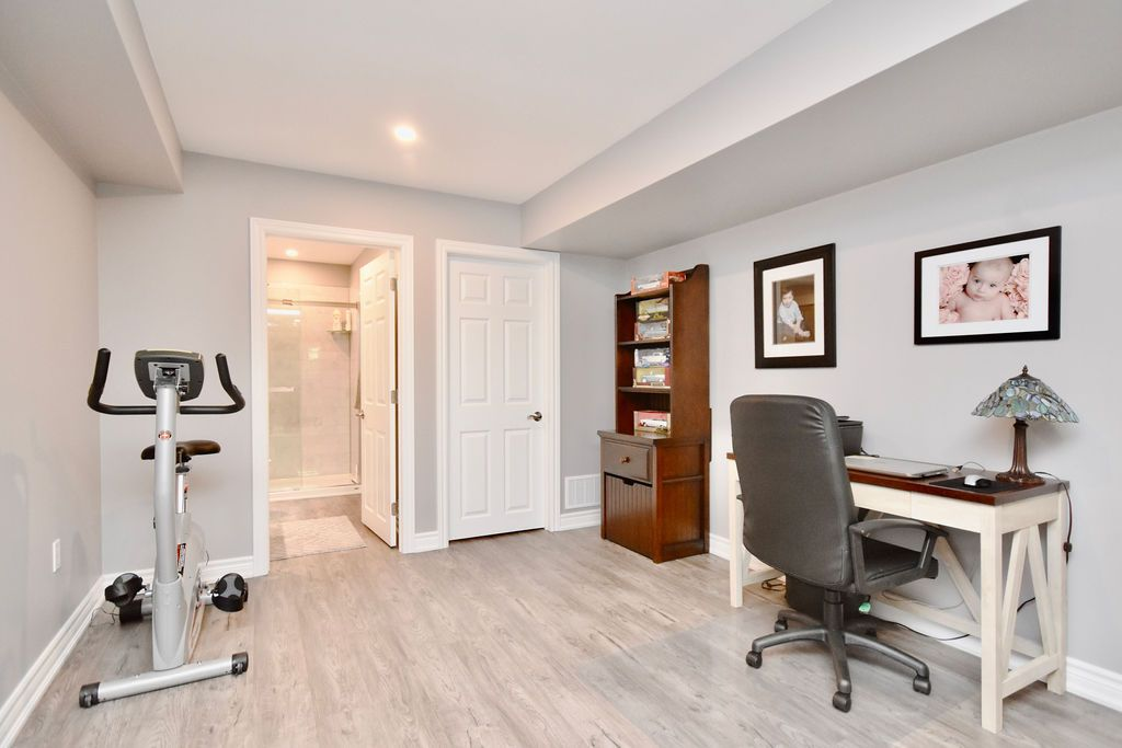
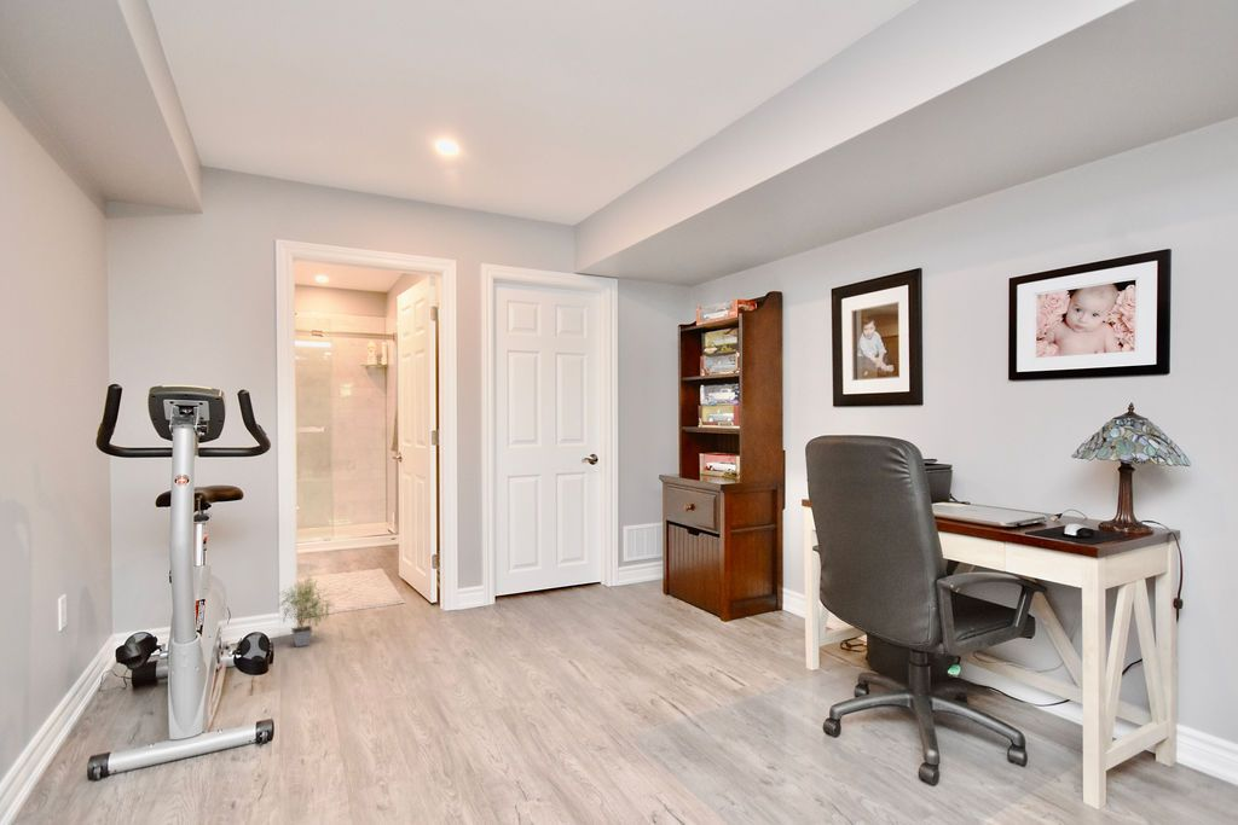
+ potted plant (305, 608)
